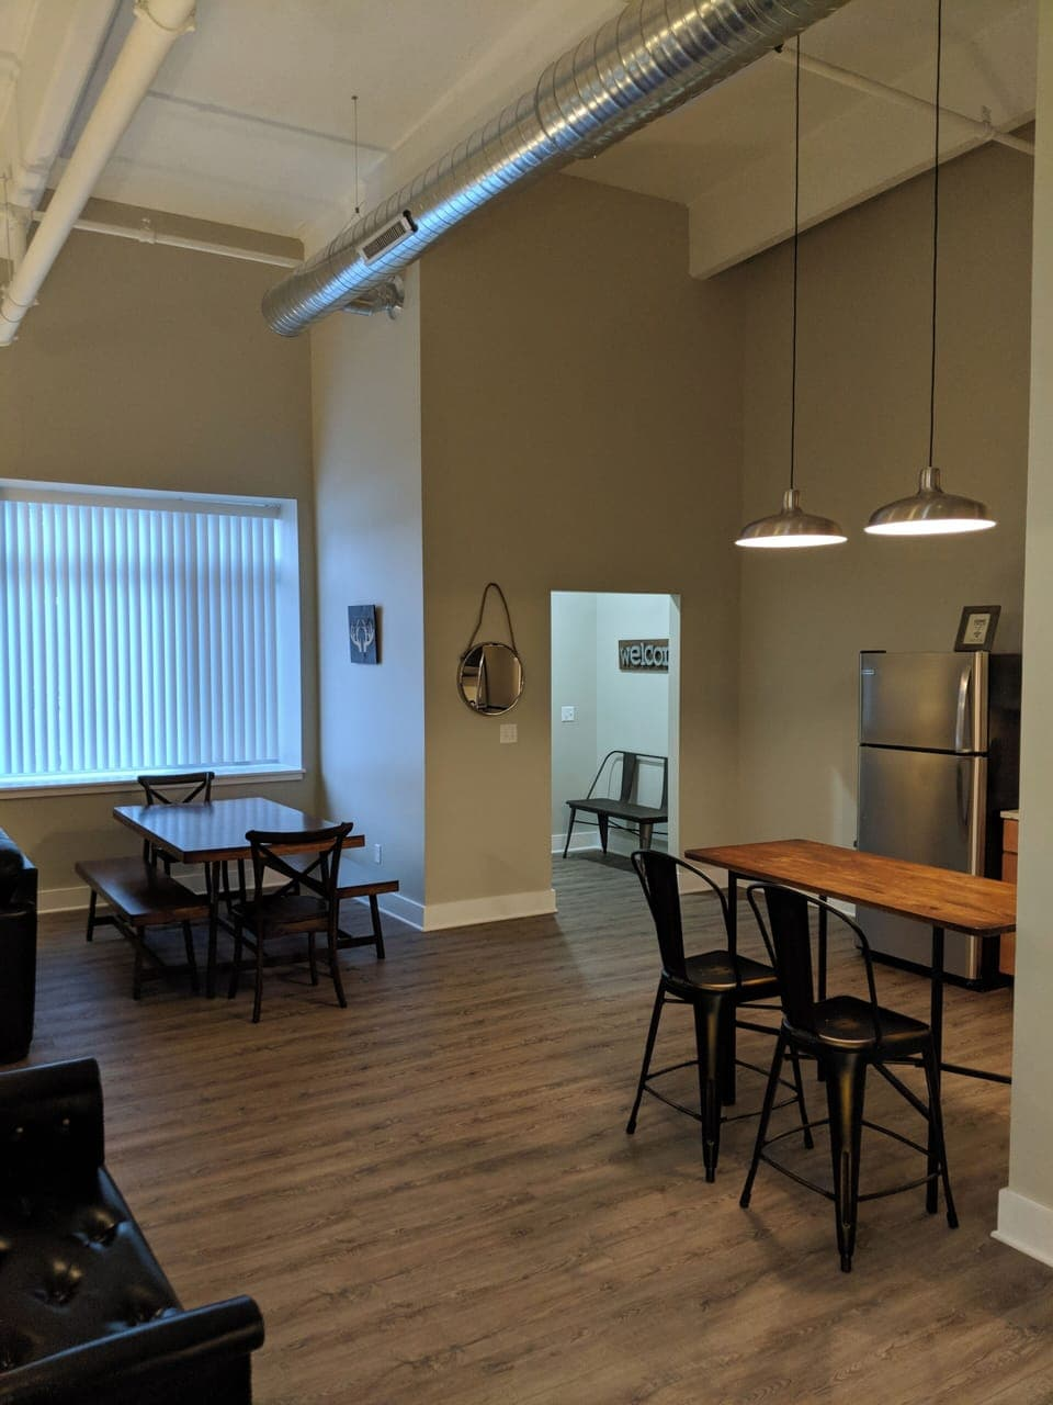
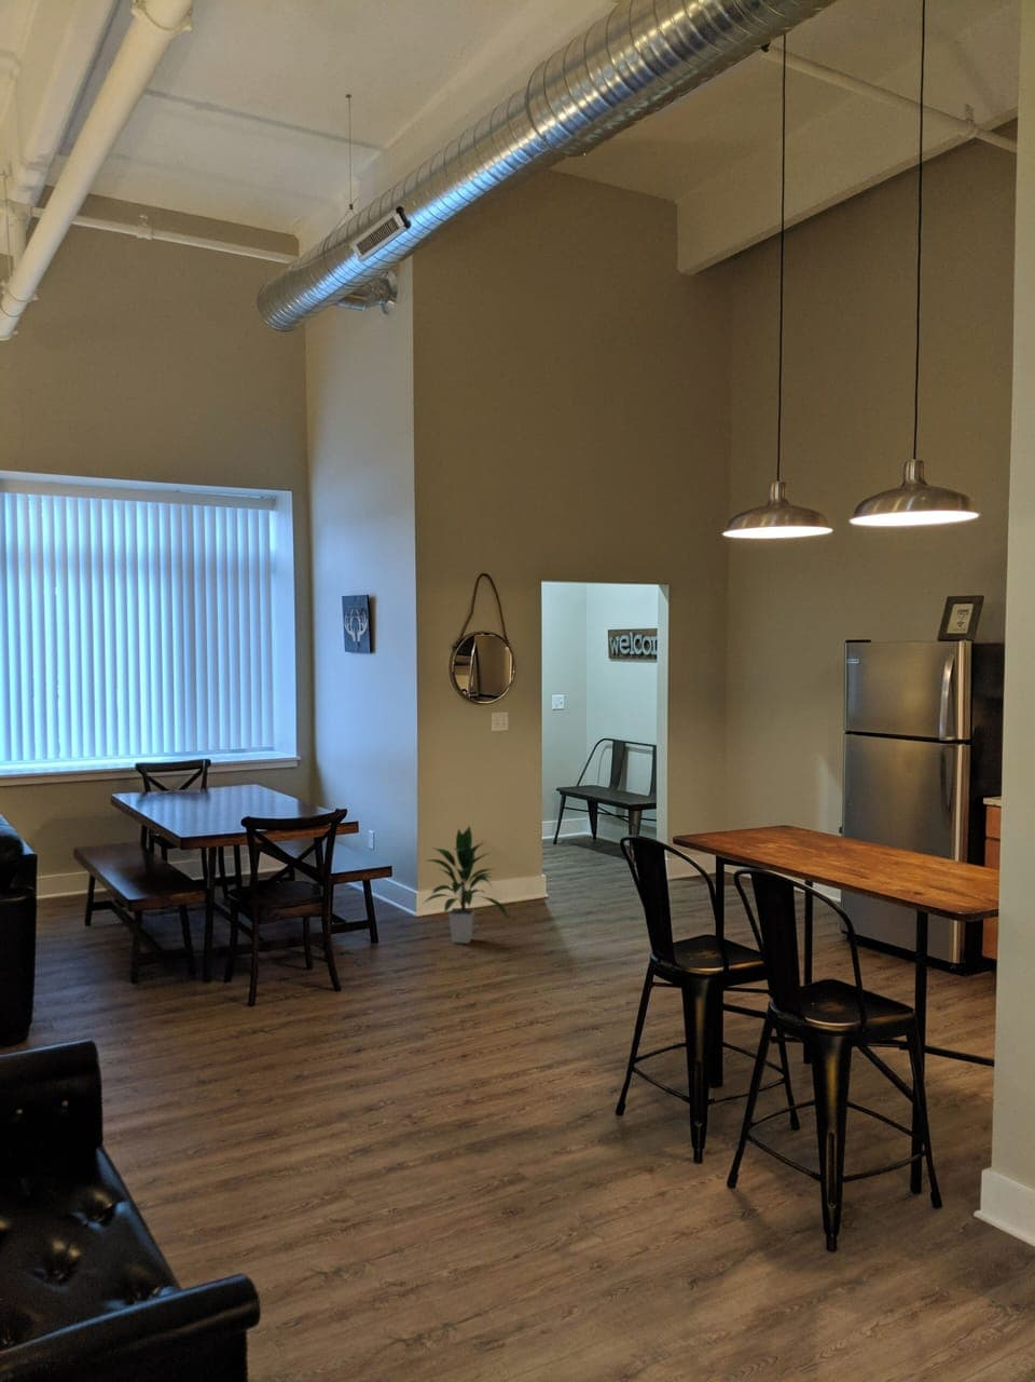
+ indoor plant (463, 886)
